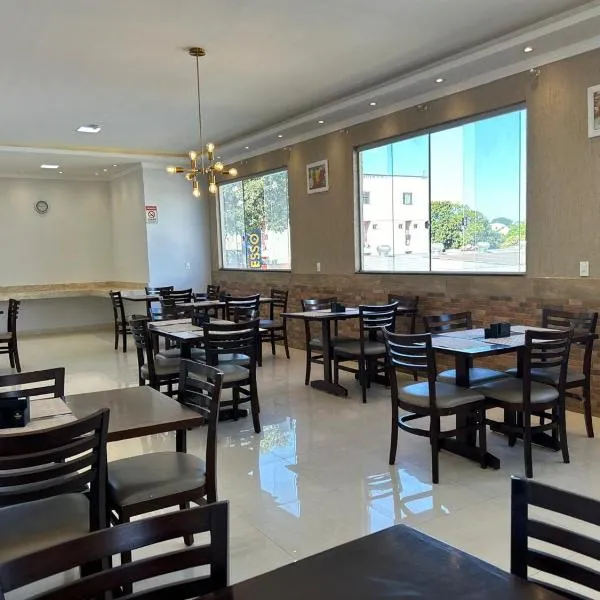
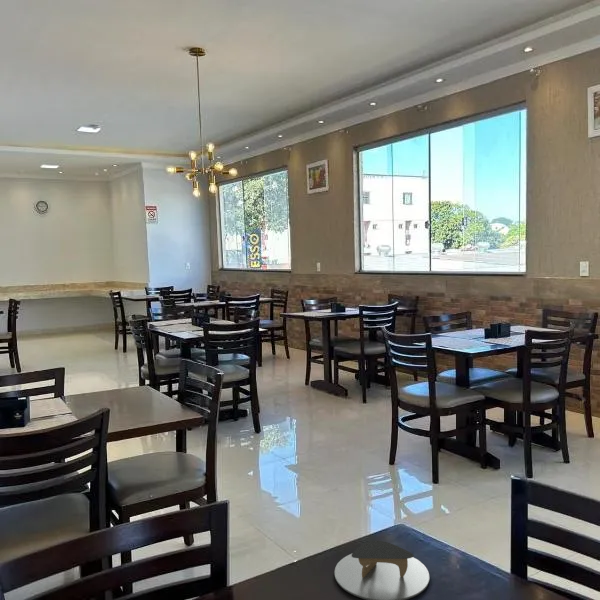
+ napkin holder (381, 562)
